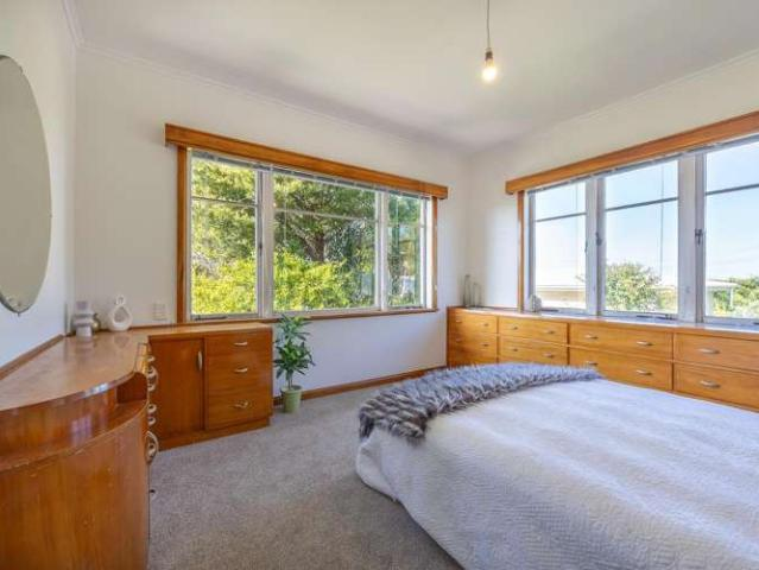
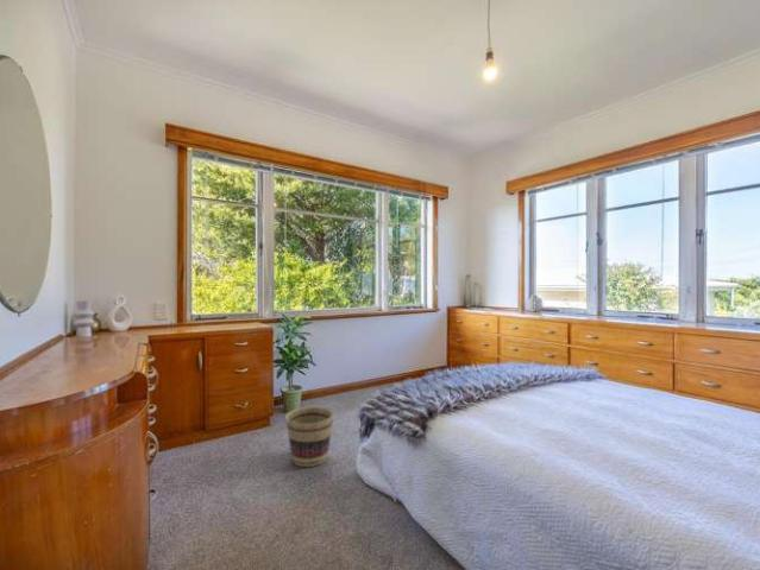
+ basket (309, 436)
